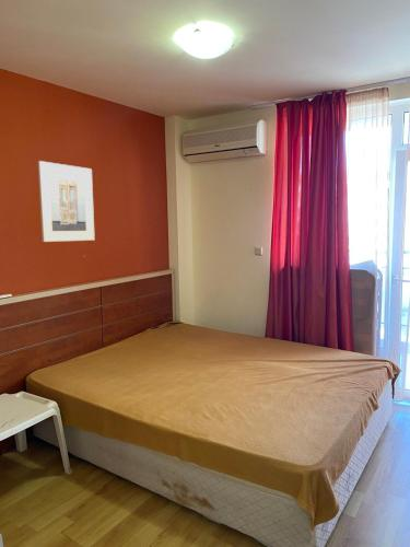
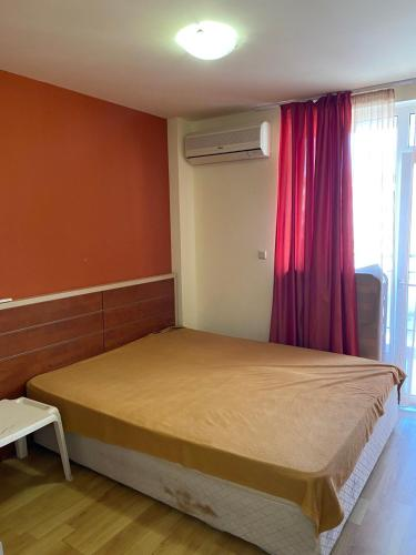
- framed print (68, 203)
